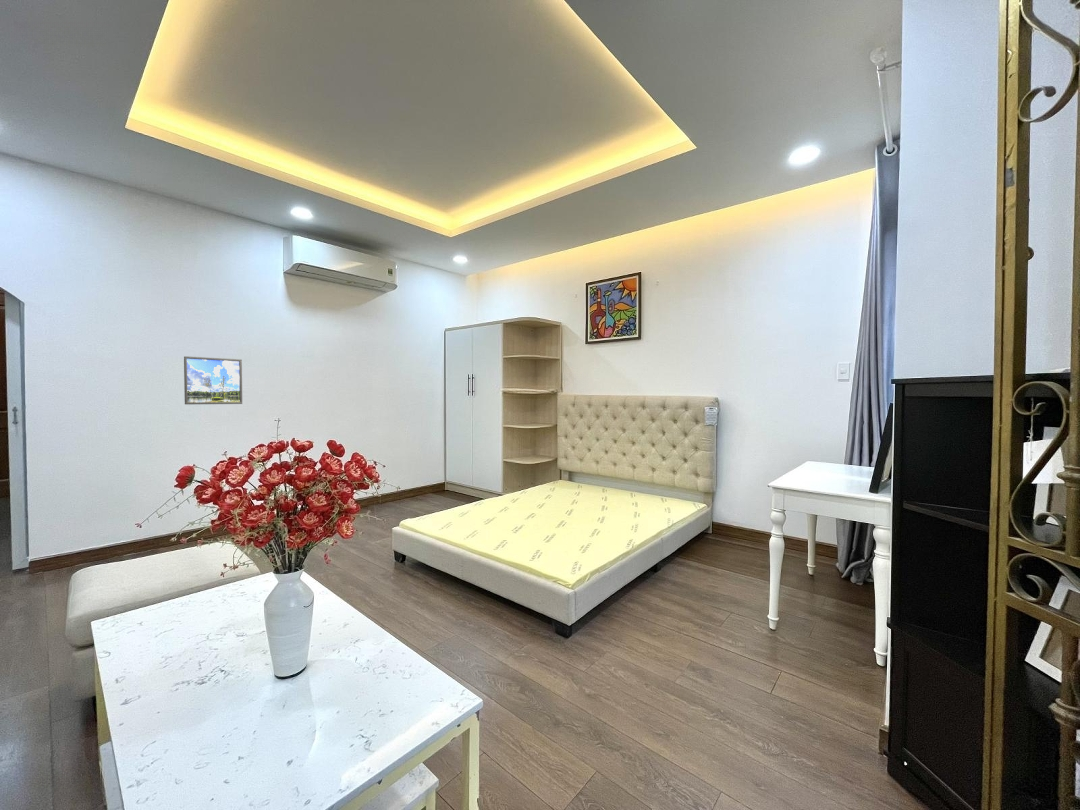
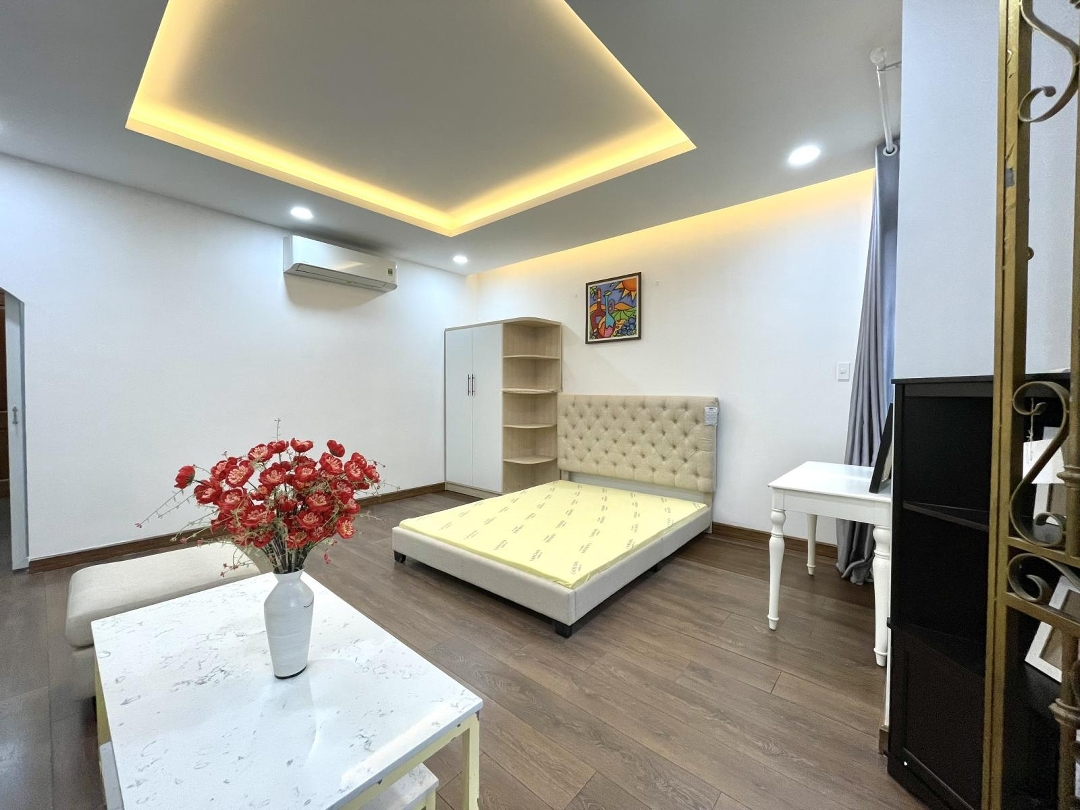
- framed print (214, 381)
